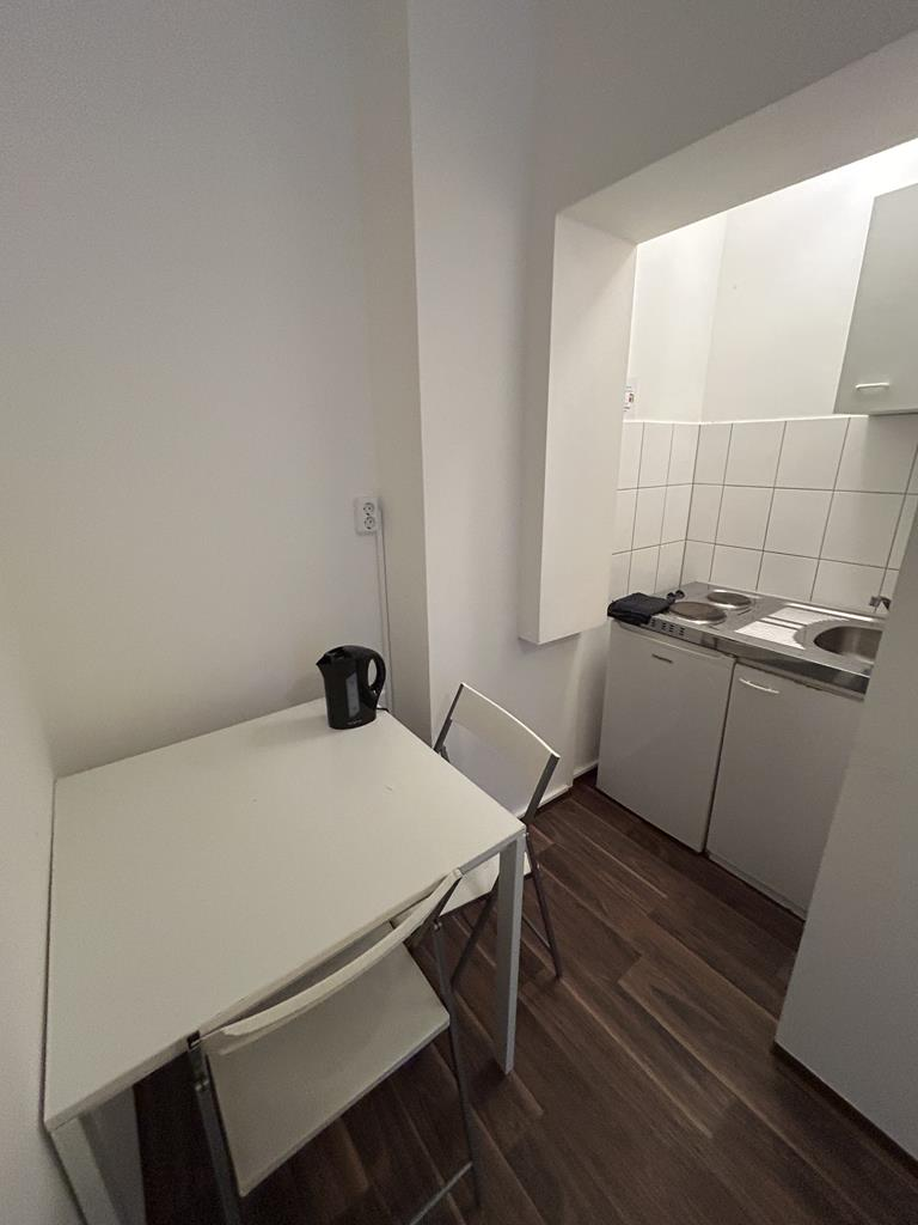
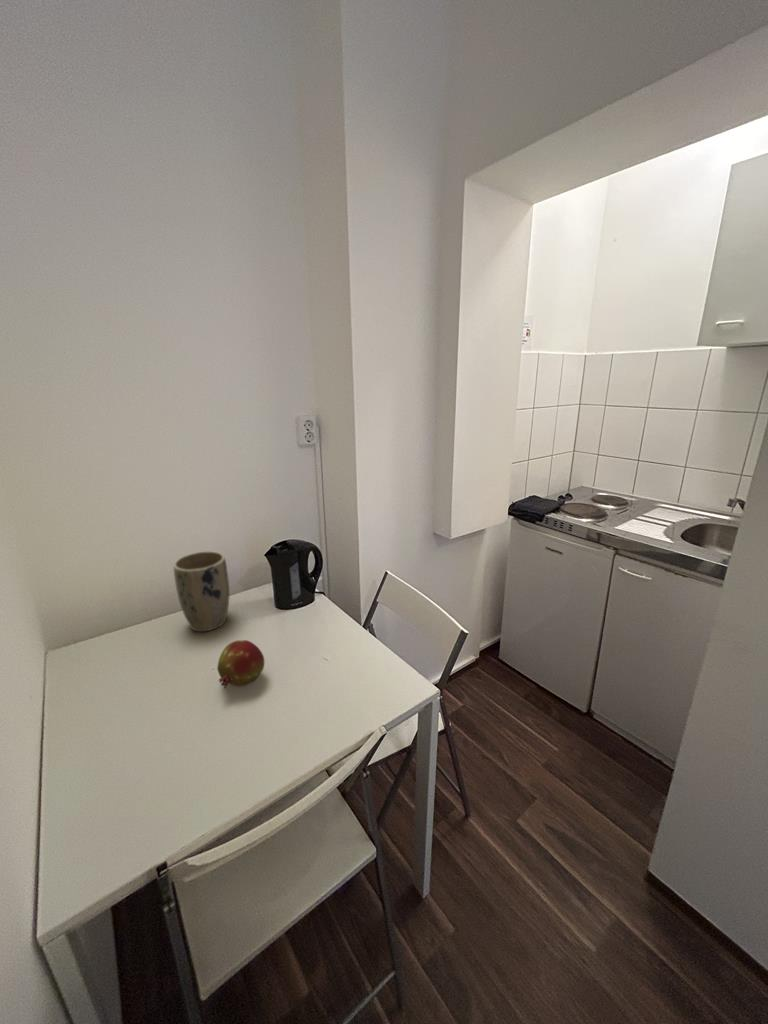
+ fruit (238, 666)
+ plant pot (204, 592)
